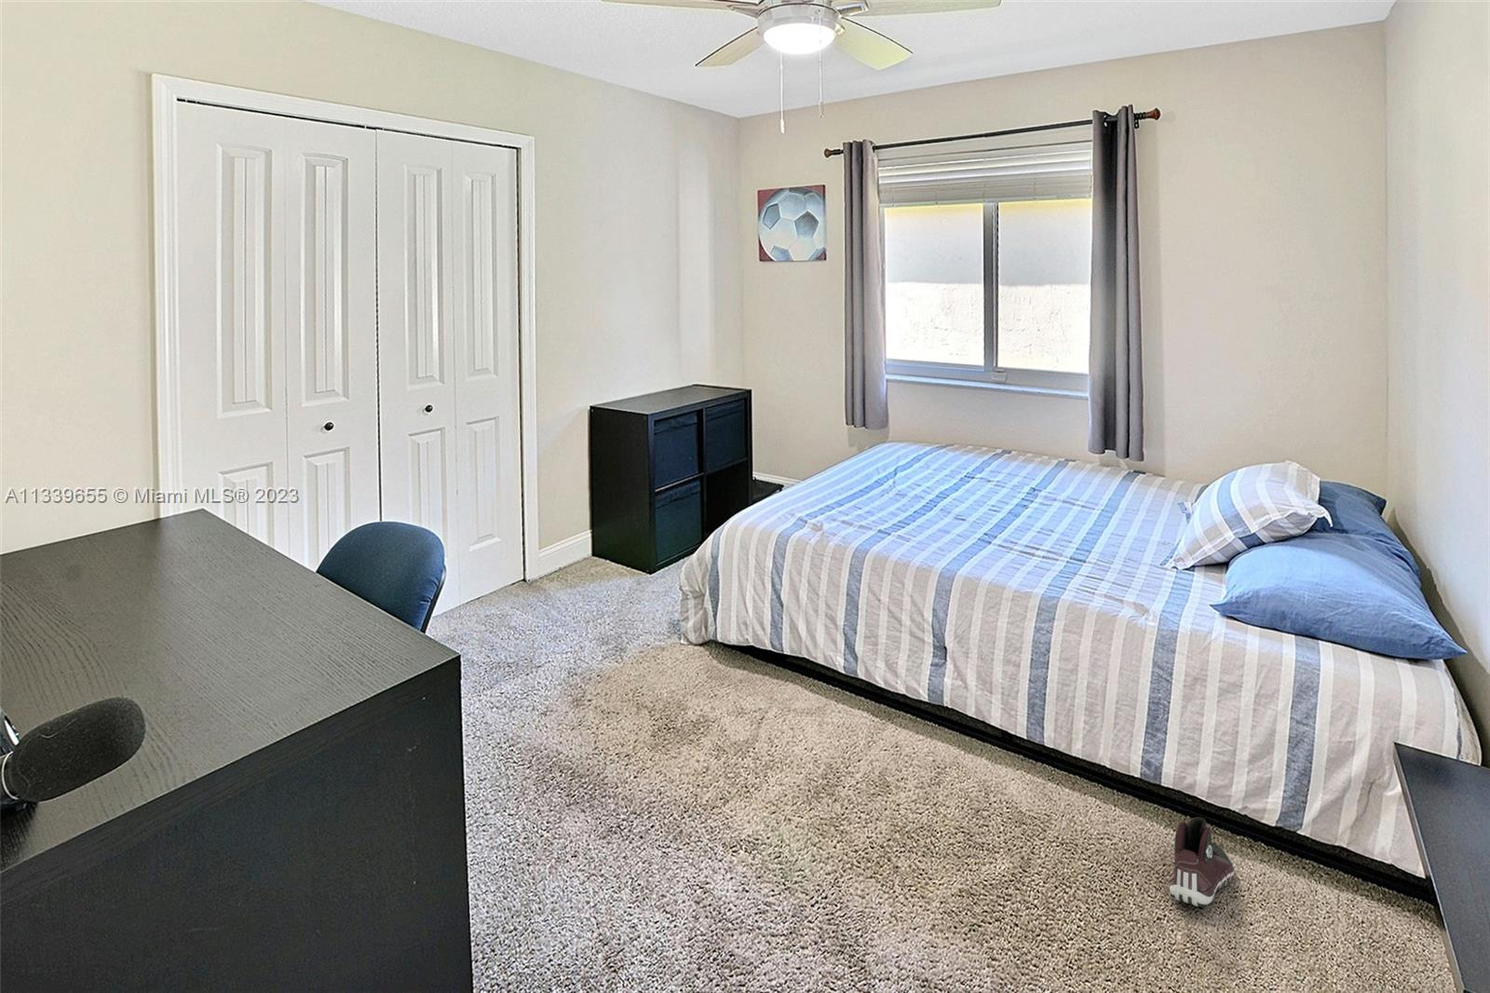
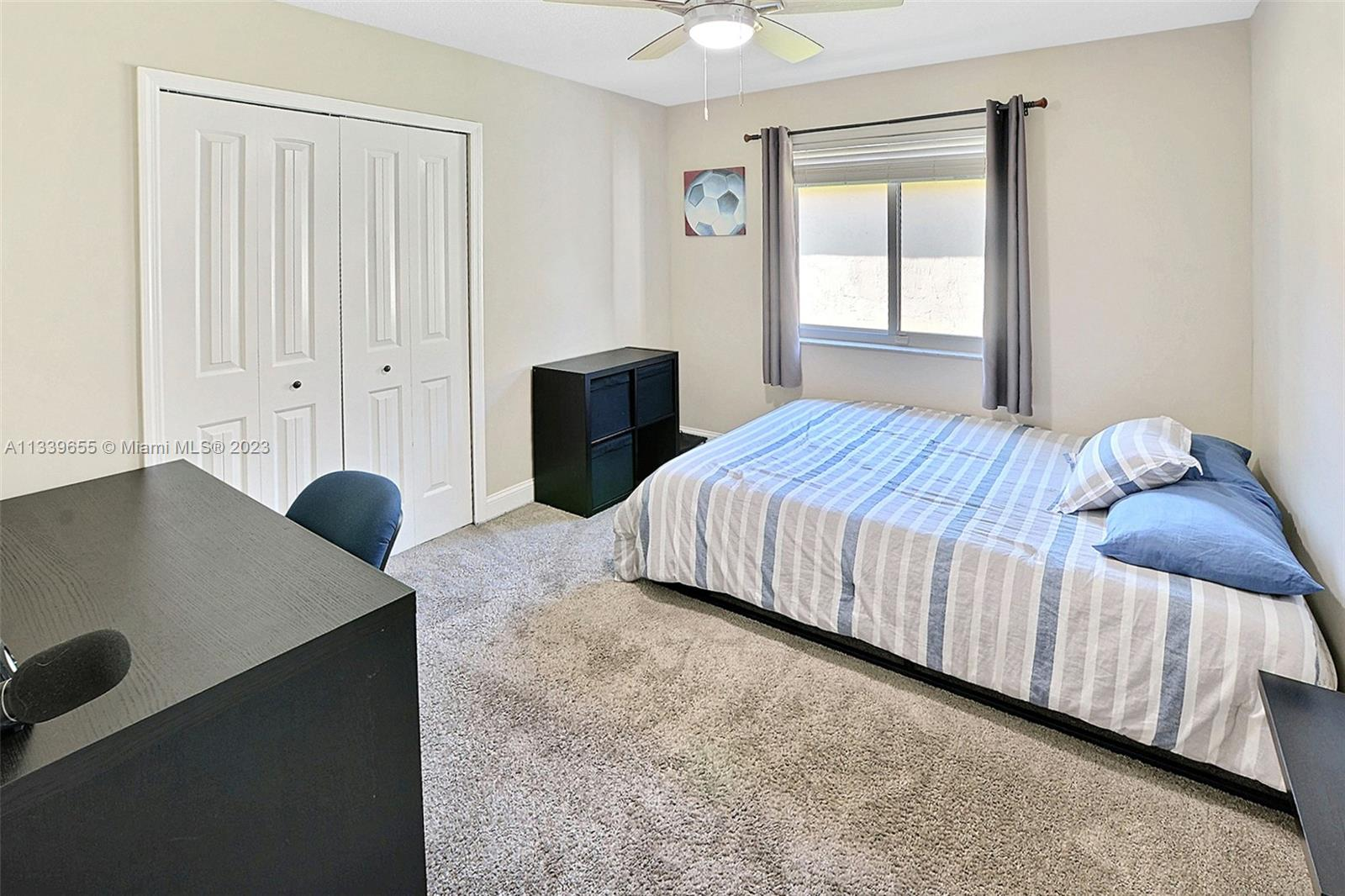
- sneaker (1203, 848)
